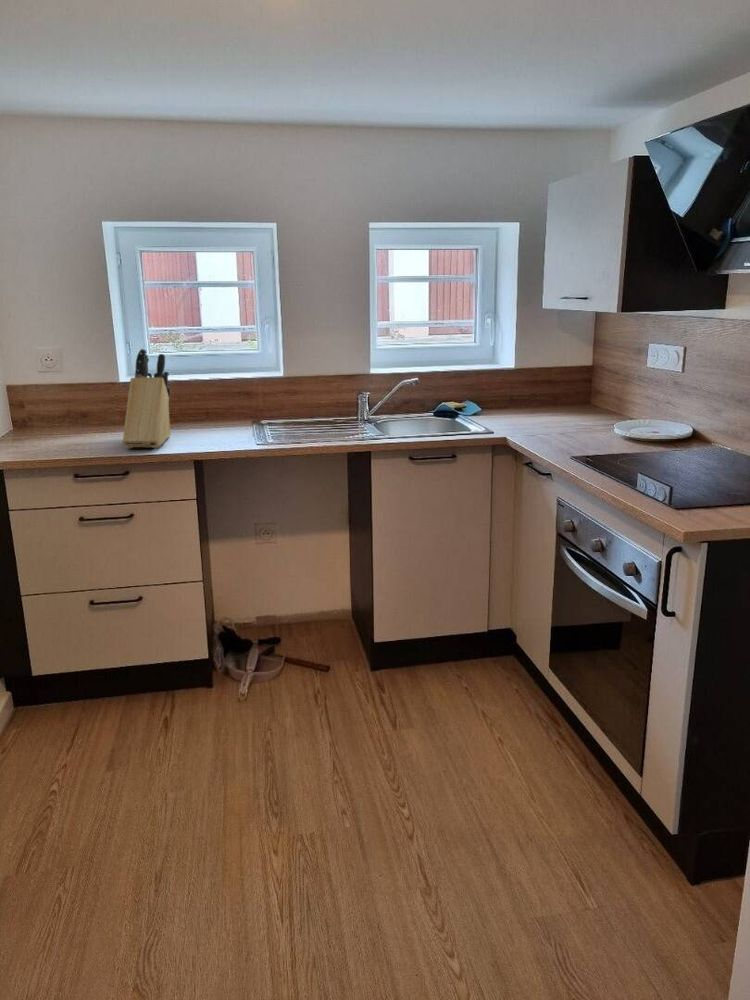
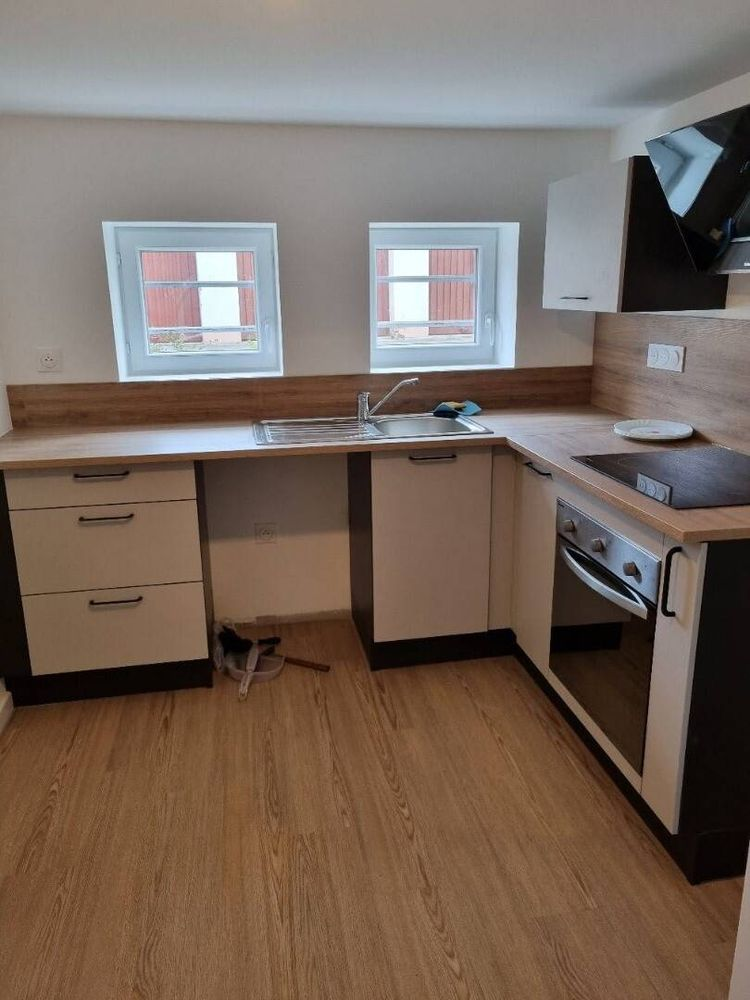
- knife block (147, 396)
